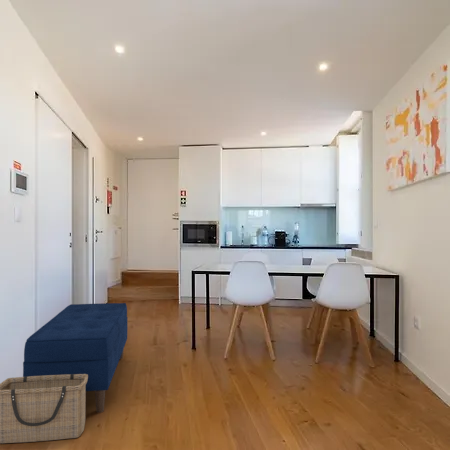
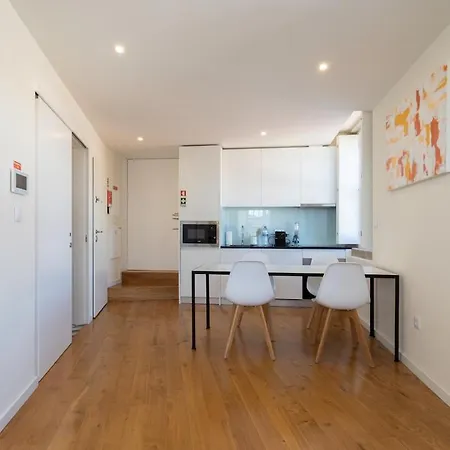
- bench (85, 350)
- basket (43, 407)
